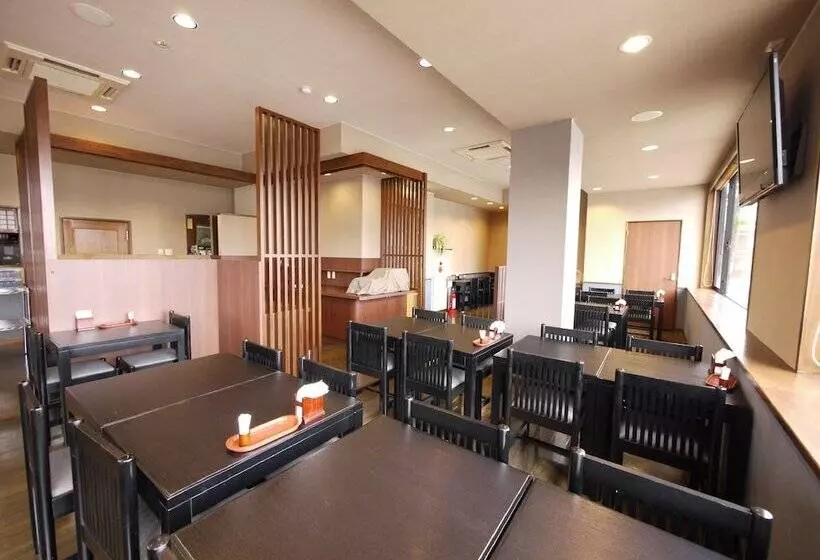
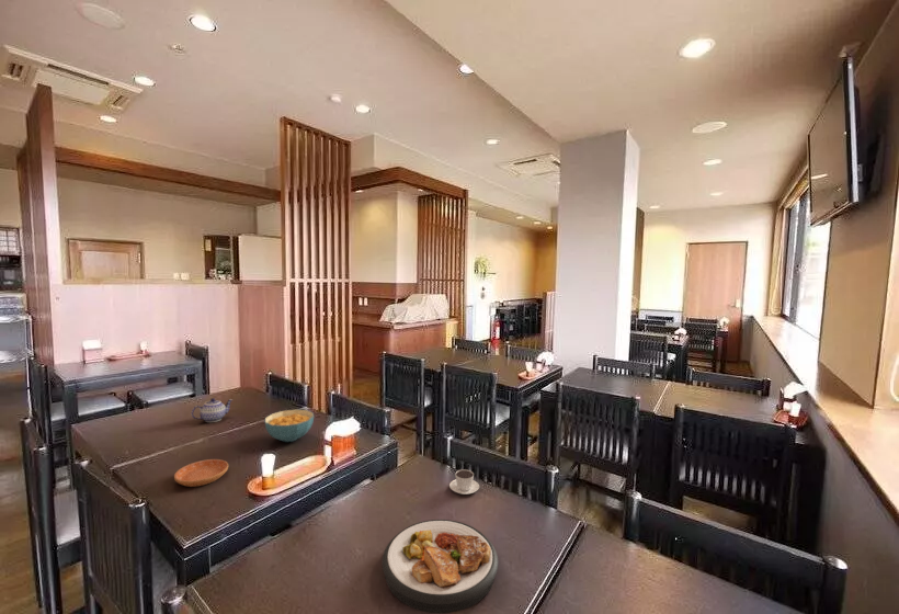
+ cereal bowl (289, 428)
+ teapot (213, 409)
+ plate (440, 555)
+ teacup (464, 480)
+ saucer (202, 473)
